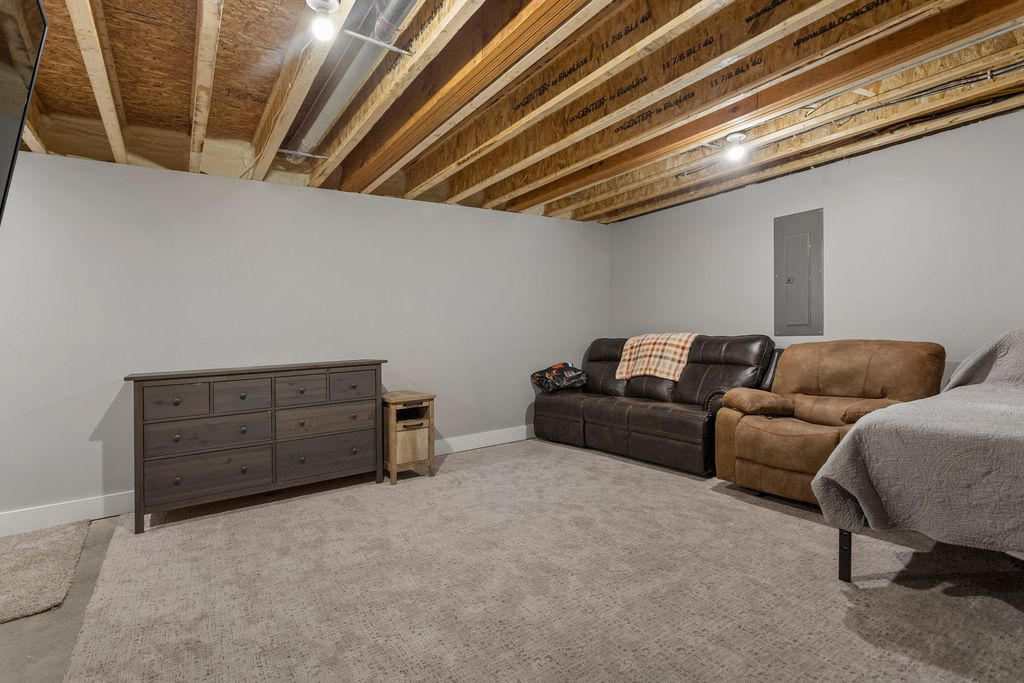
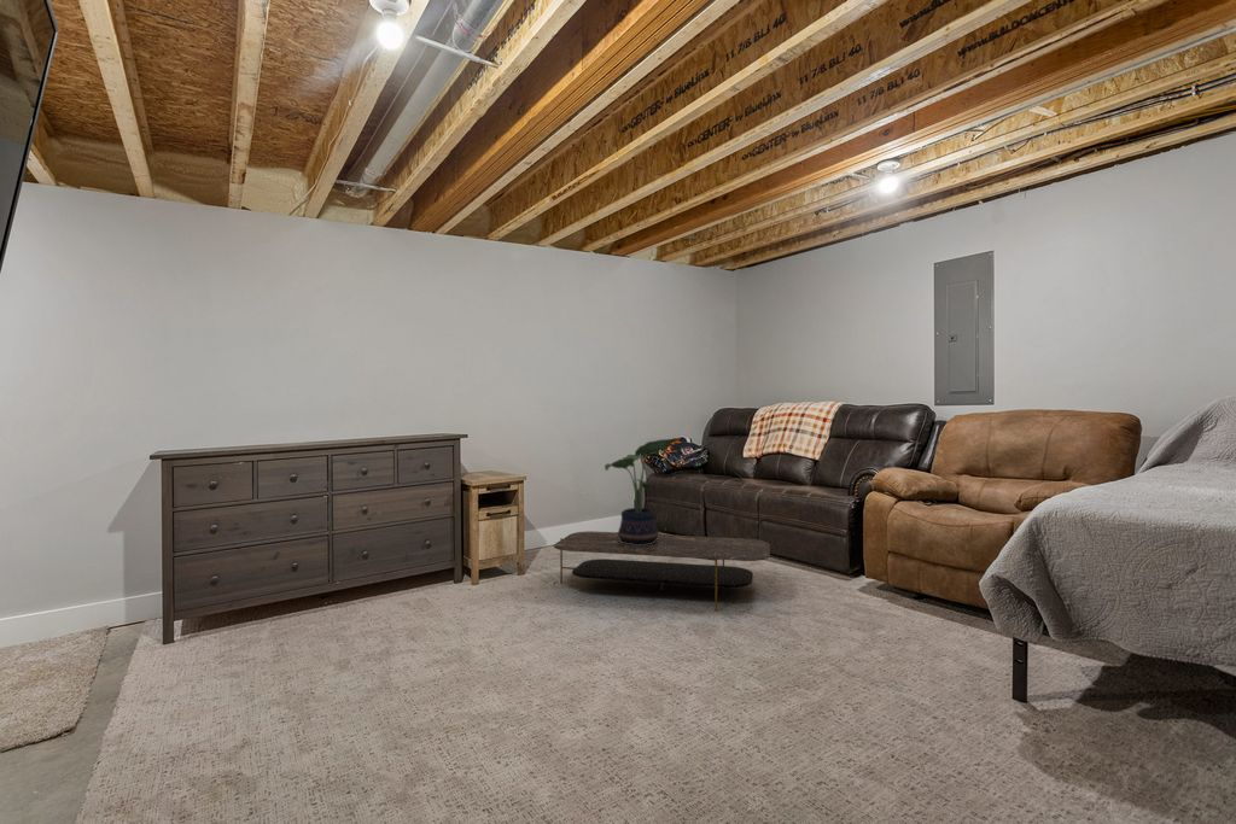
+ coffee table (660, 566)
+ potted plant (635, 490)
